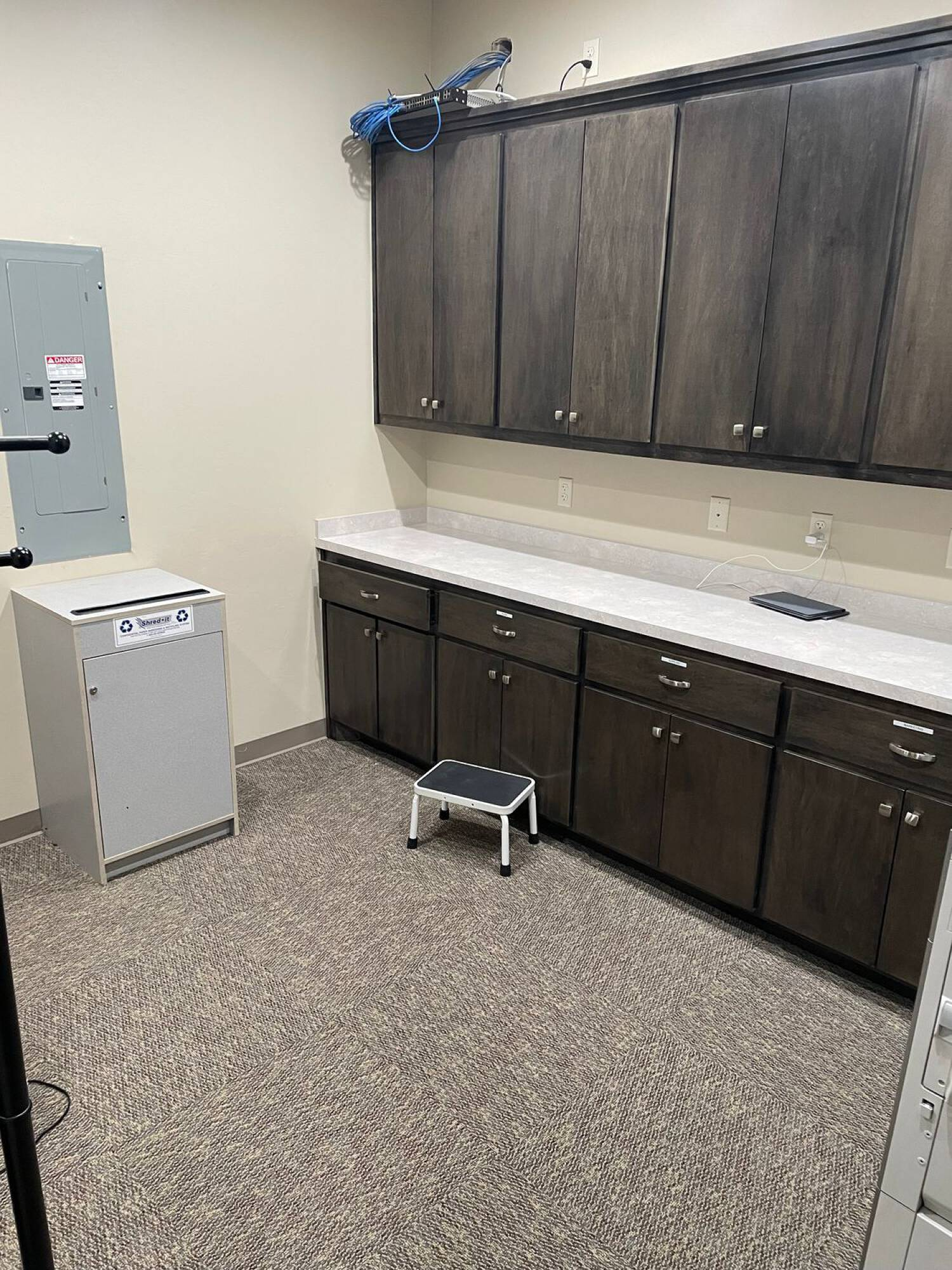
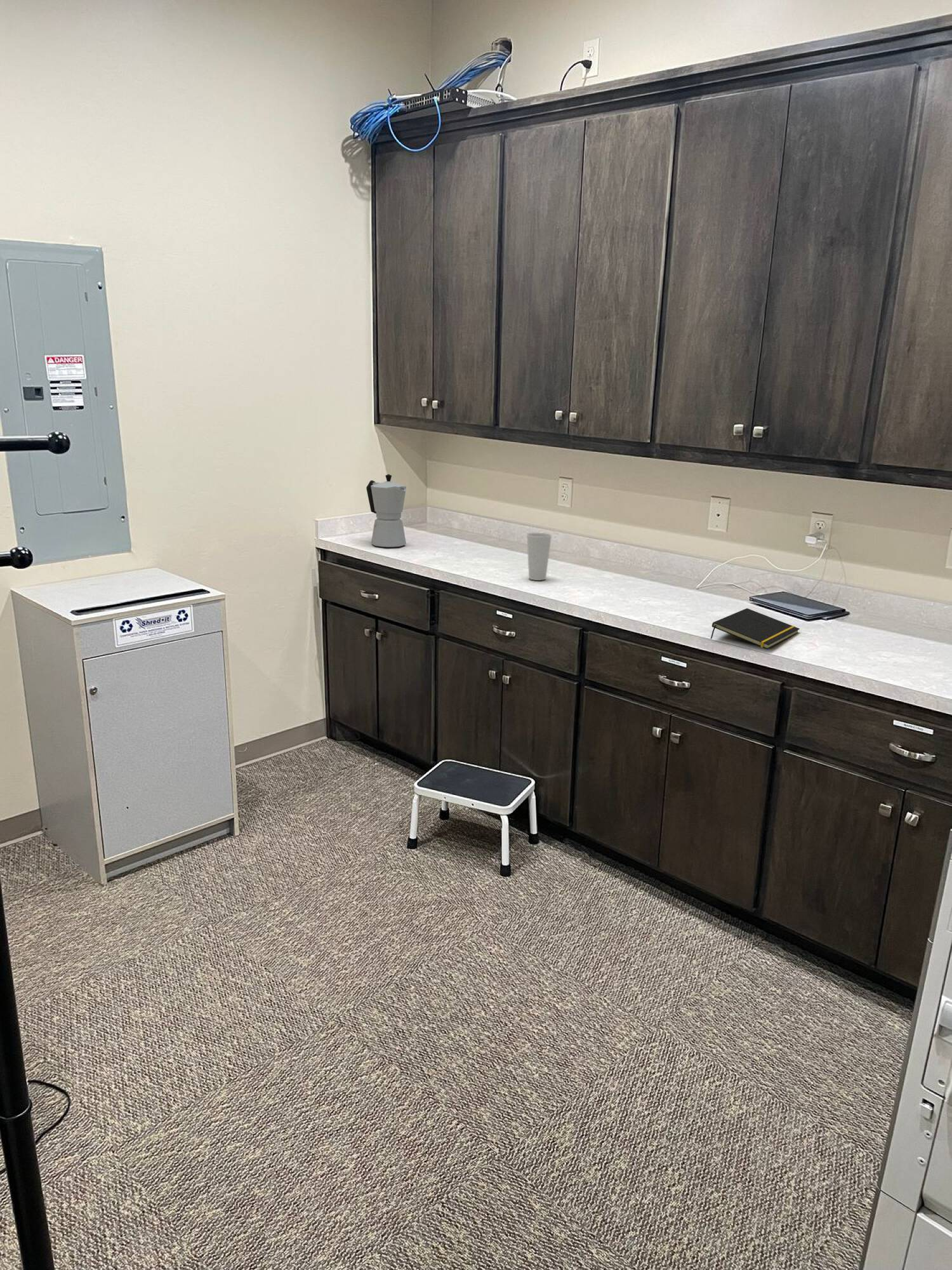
+ cup (538, 556)
+ notepad (756, 627)
+ moka pot (386, 509)
